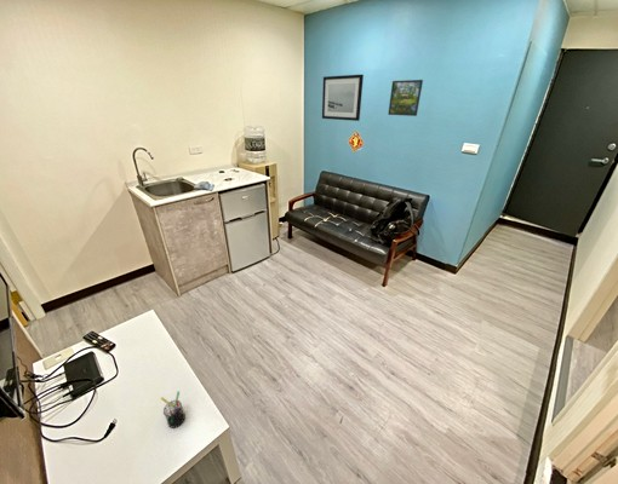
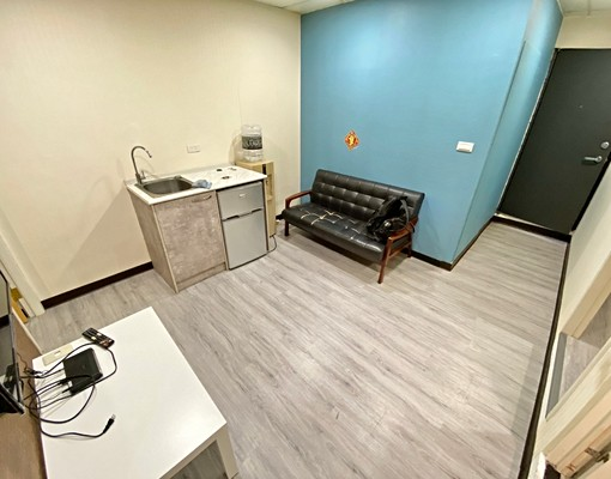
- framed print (404, 98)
- pen holder (174, 408)
- wall art (341, 98)
